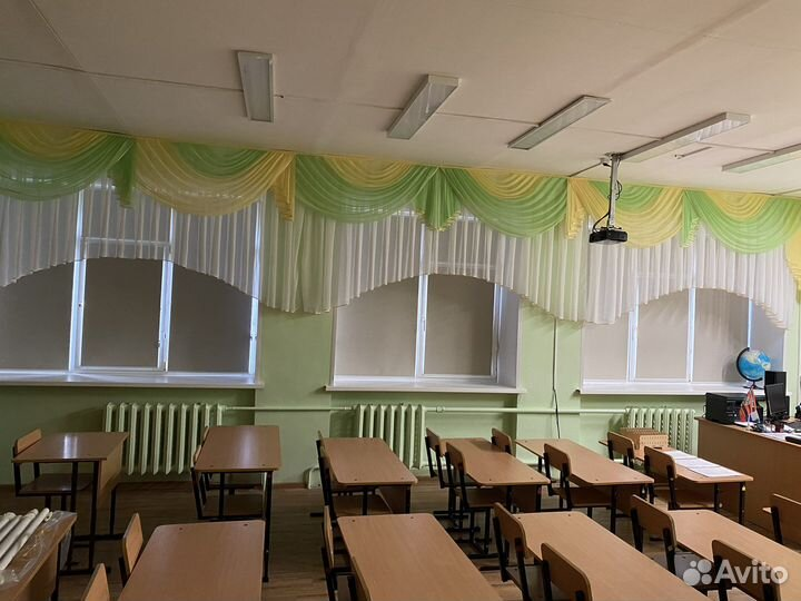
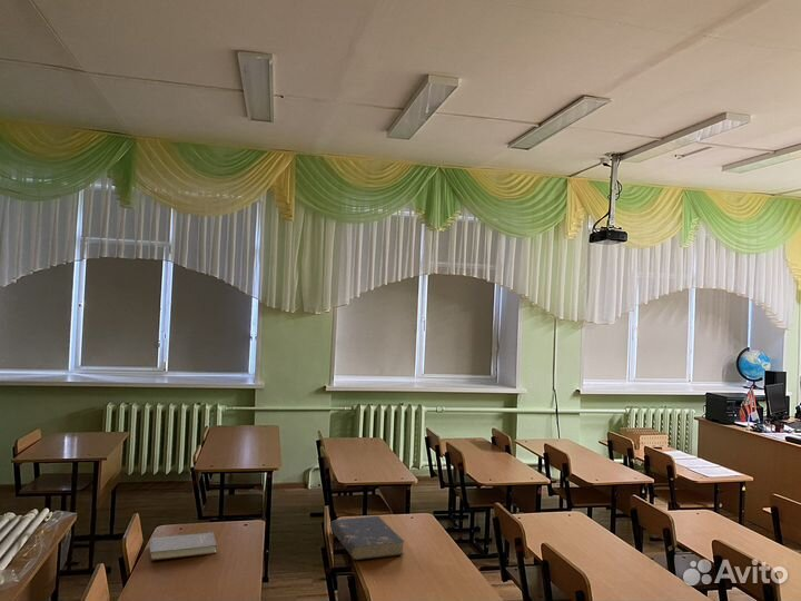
+ book (182, 544)
+ book (365, 536)
